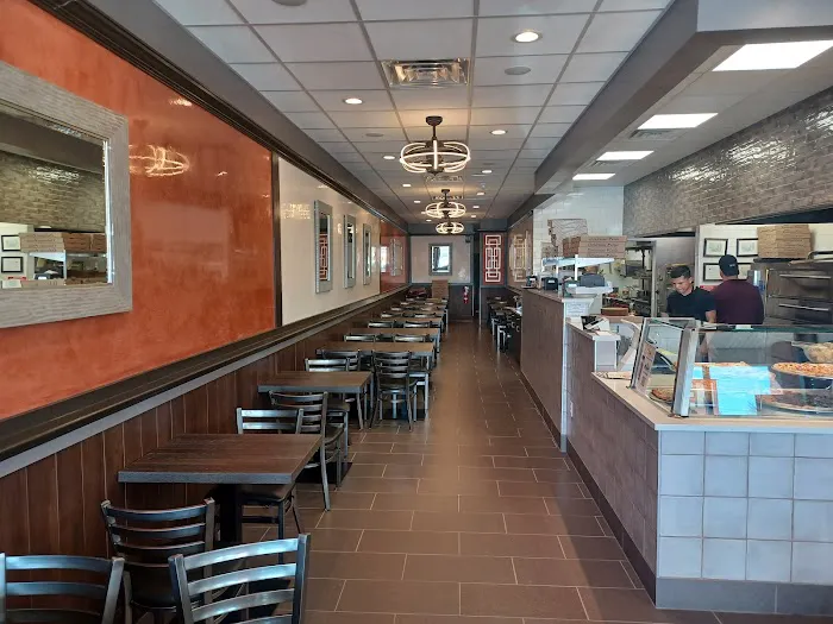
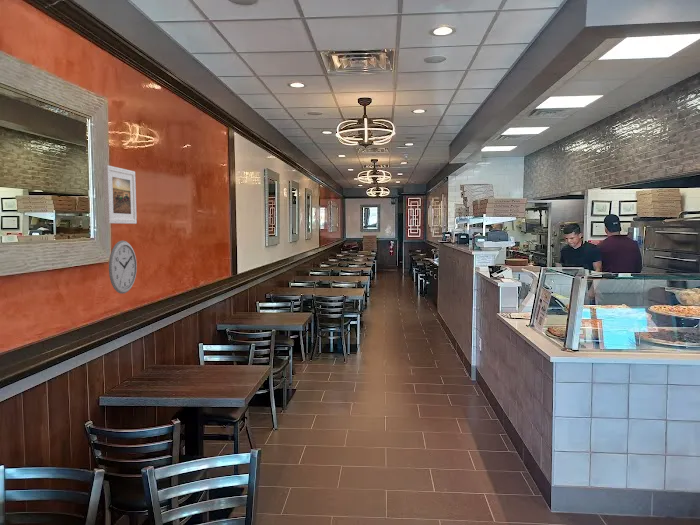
+ wall clock (124, 267)
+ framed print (121, 196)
